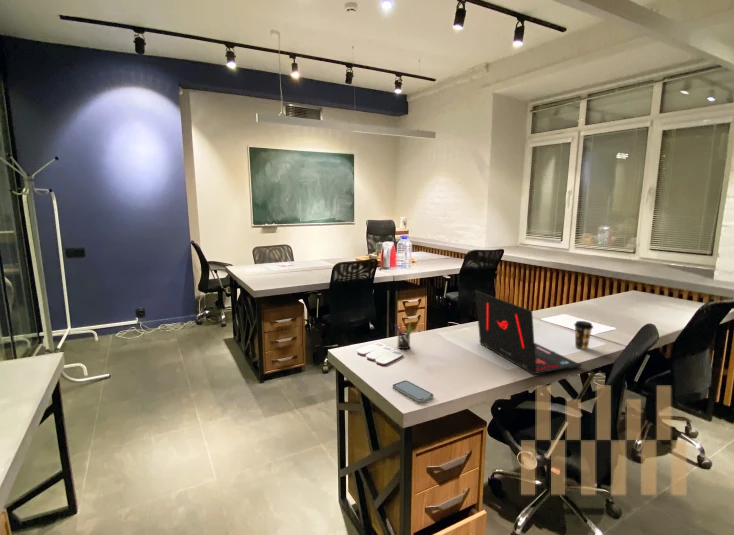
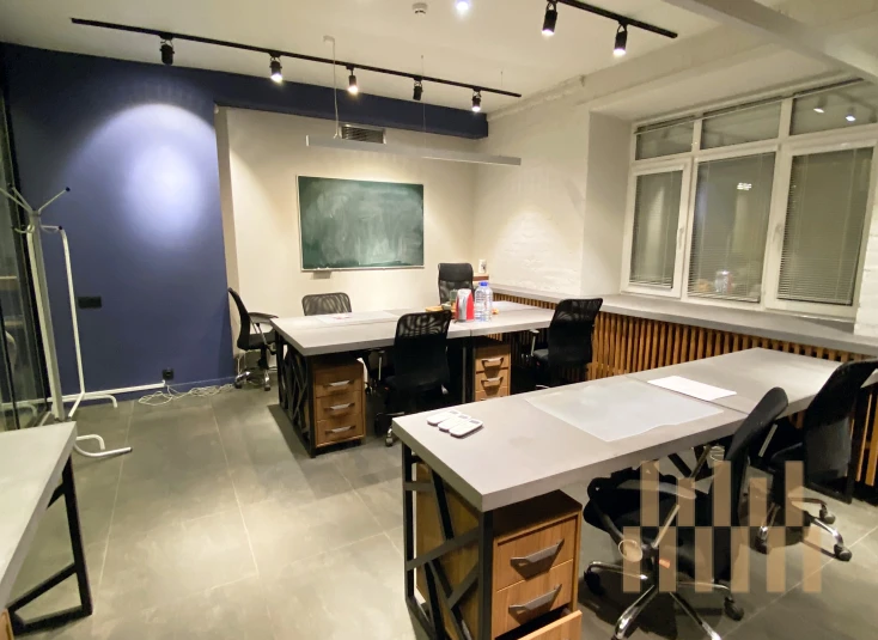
- pen holder (404, 334)
- coffee cup (582, 335)
- laptop (524, 326)
- smartphone (412, 390)
